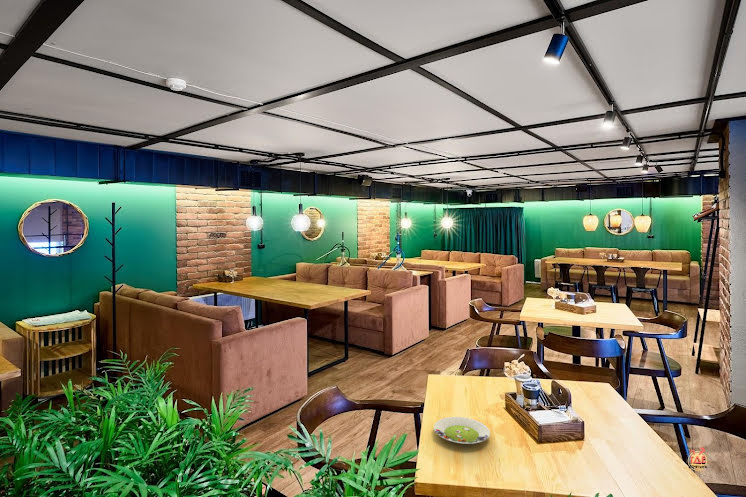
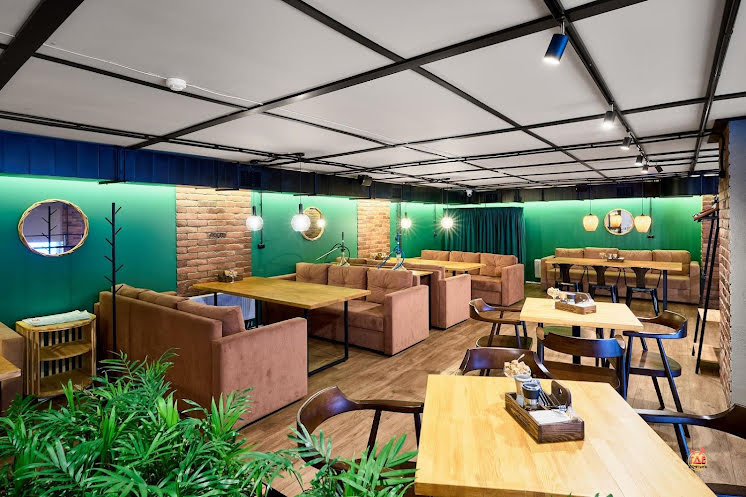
- salad plate (461, 430)
